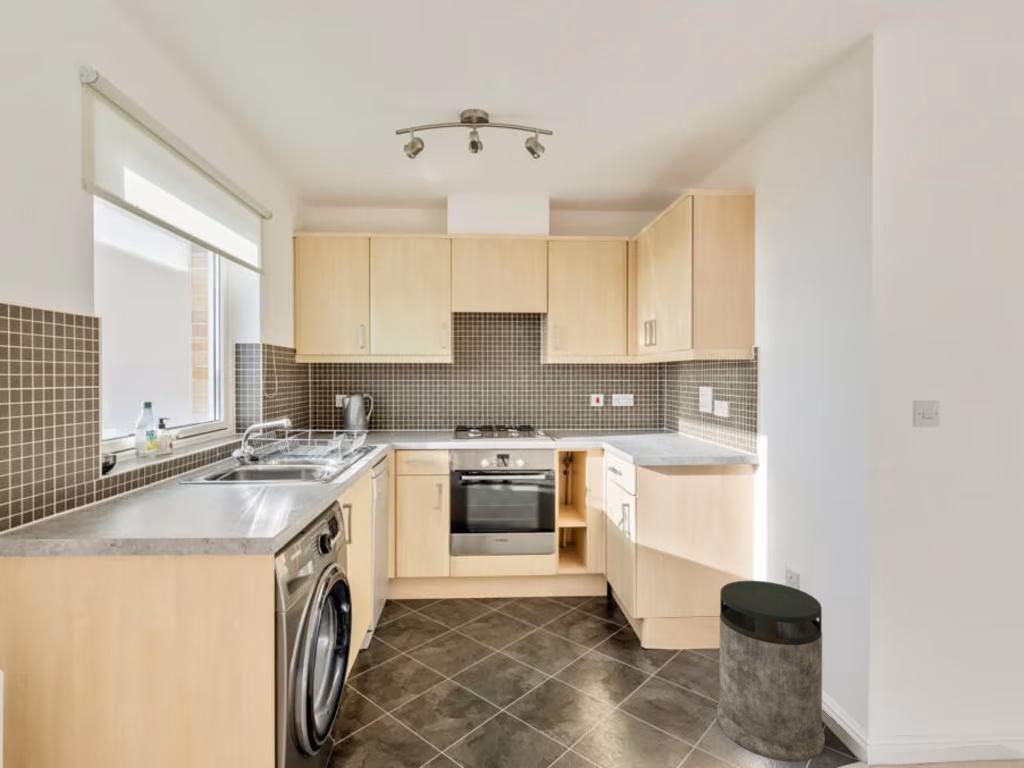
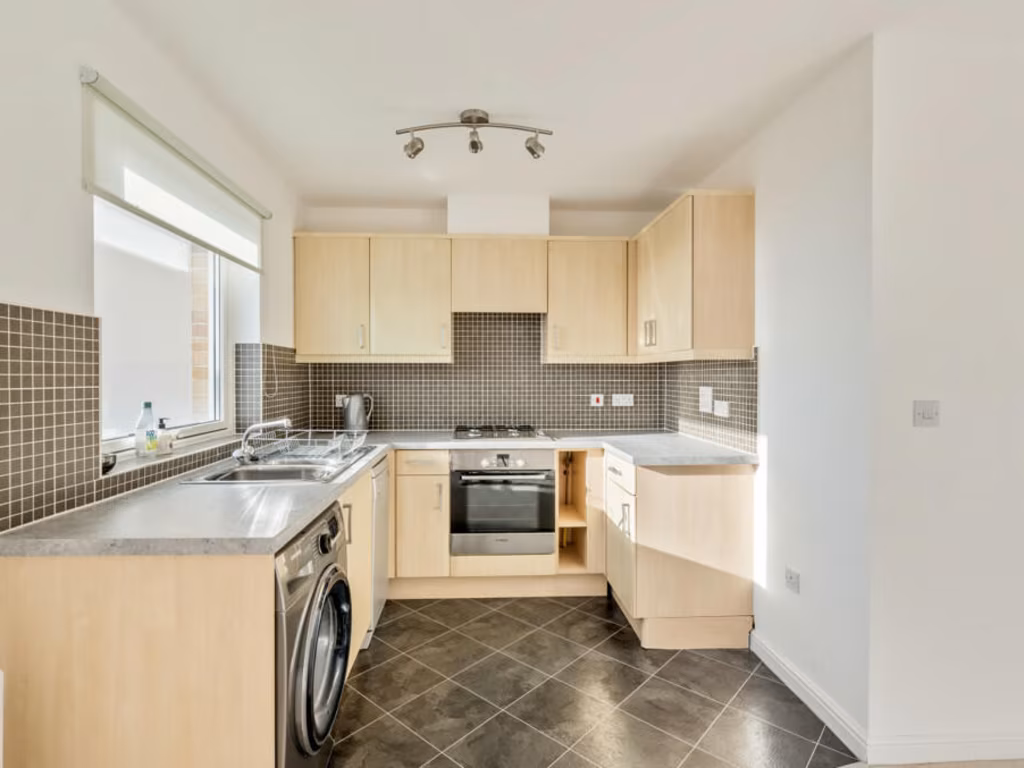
- trash bin (768, 662)
